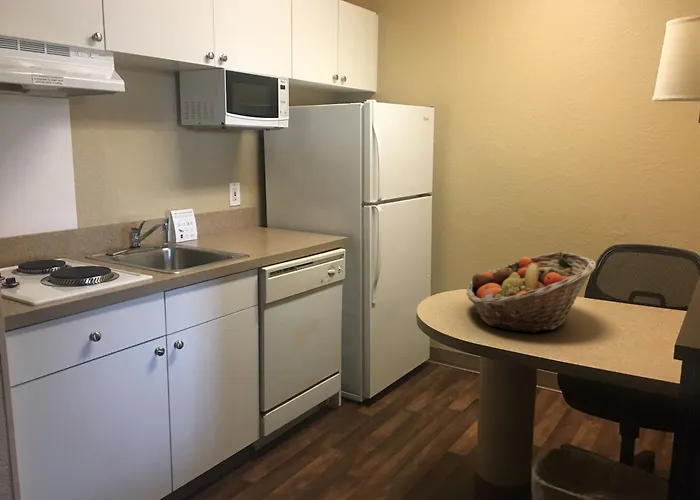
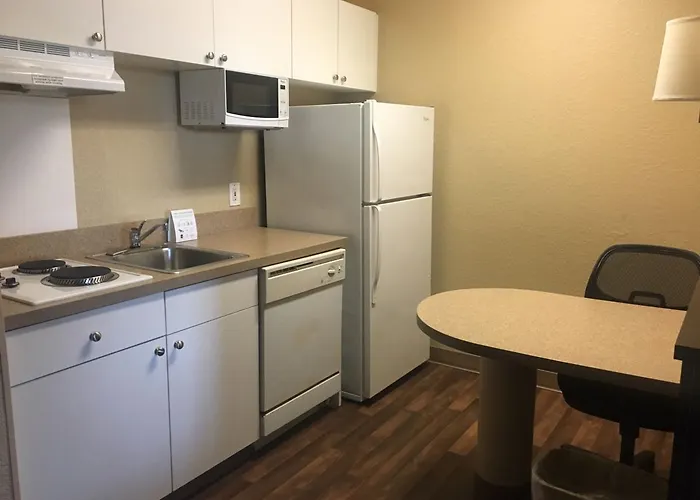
- fruit basket (527, 287)
